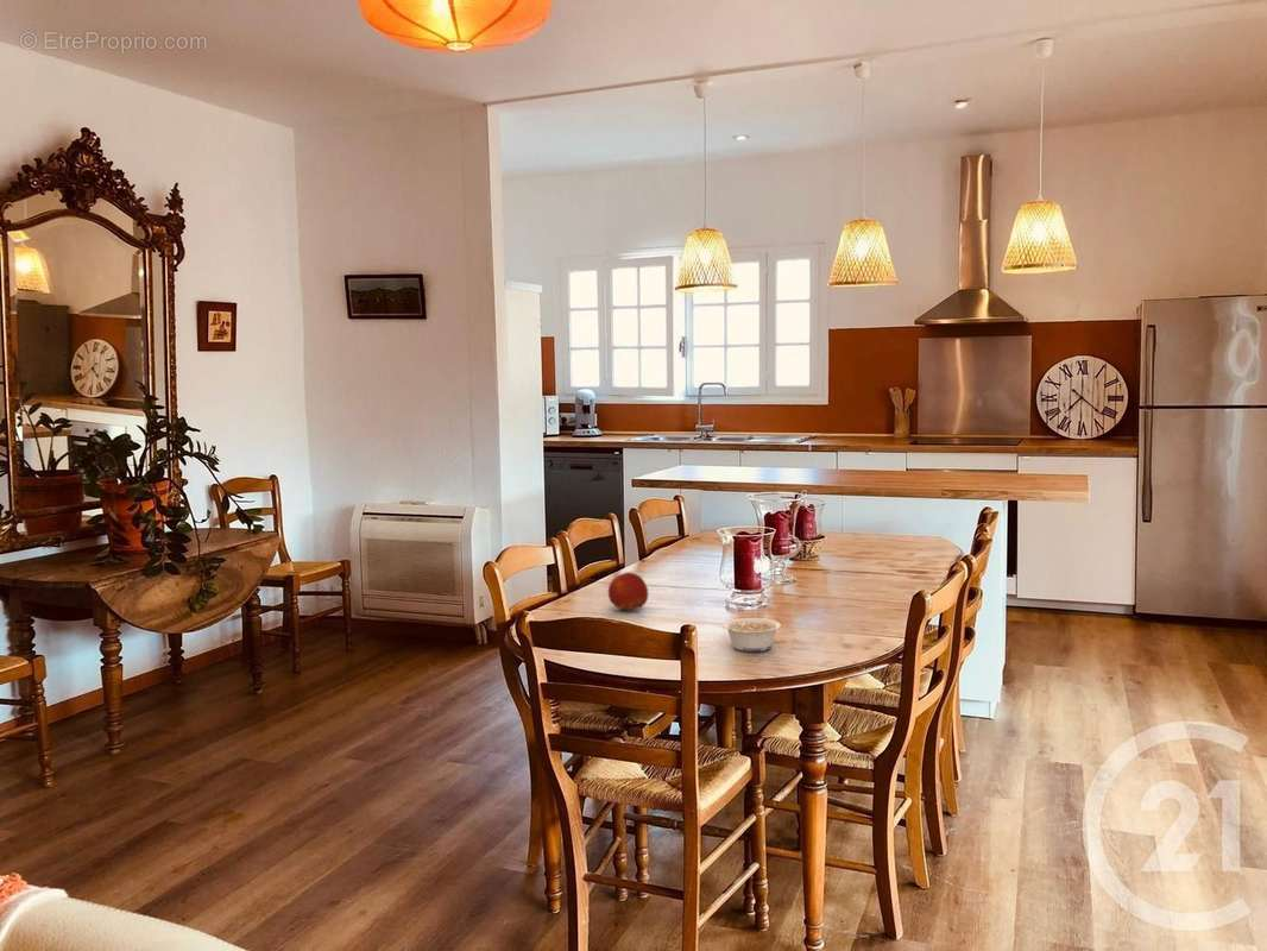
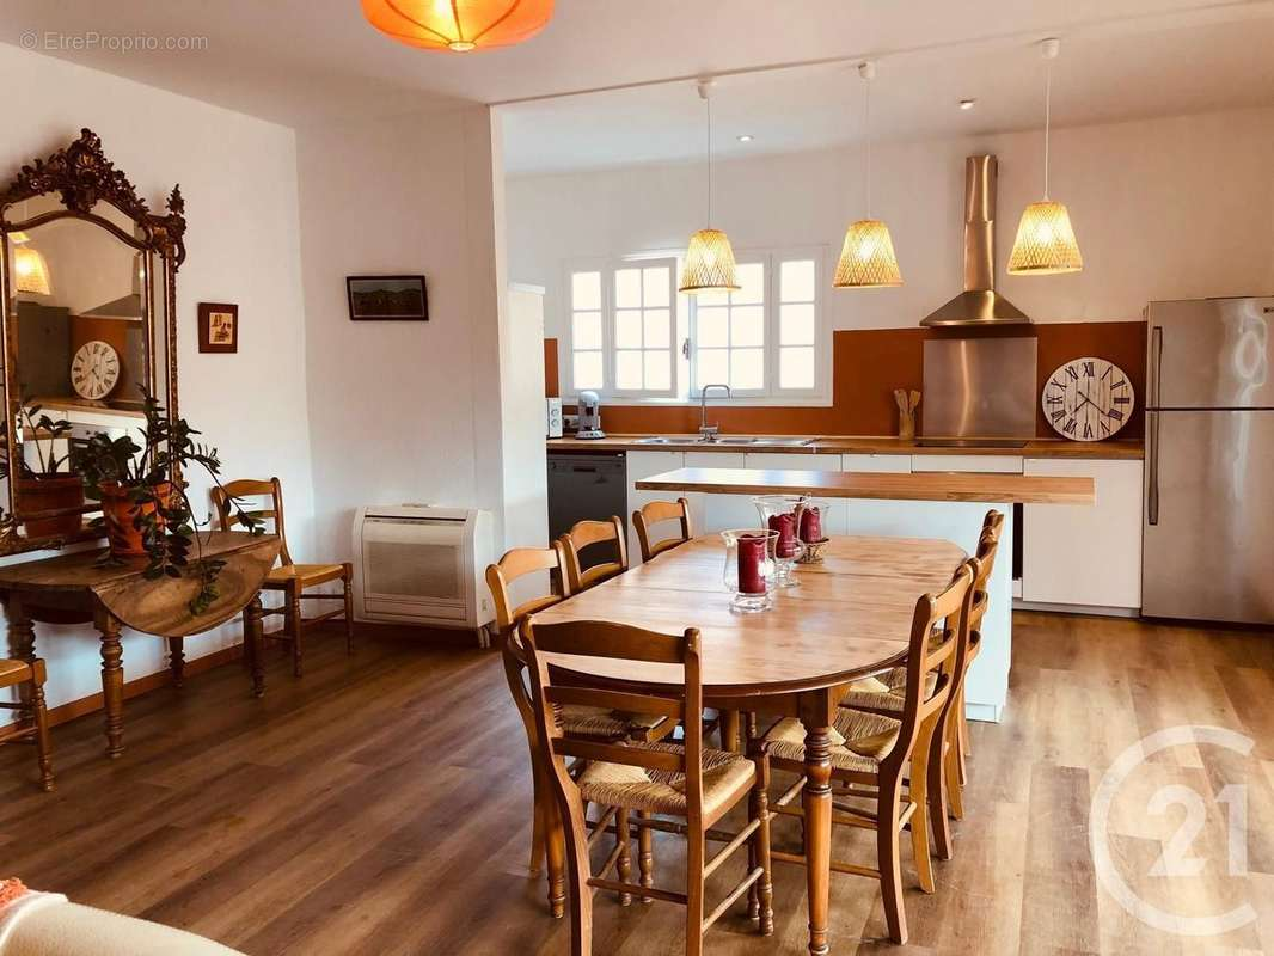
- fruit (628, 590)
- legume (751, 634)
